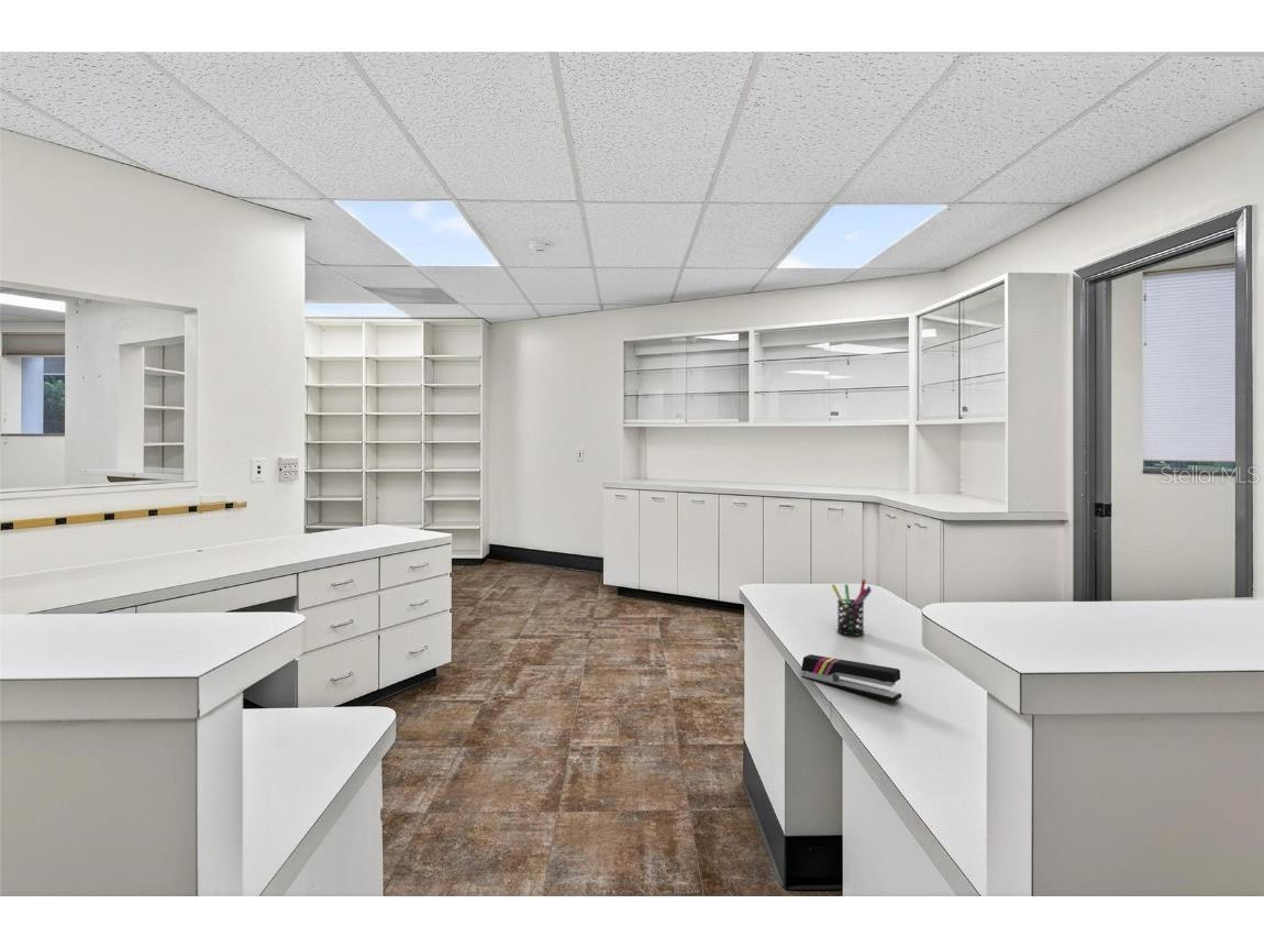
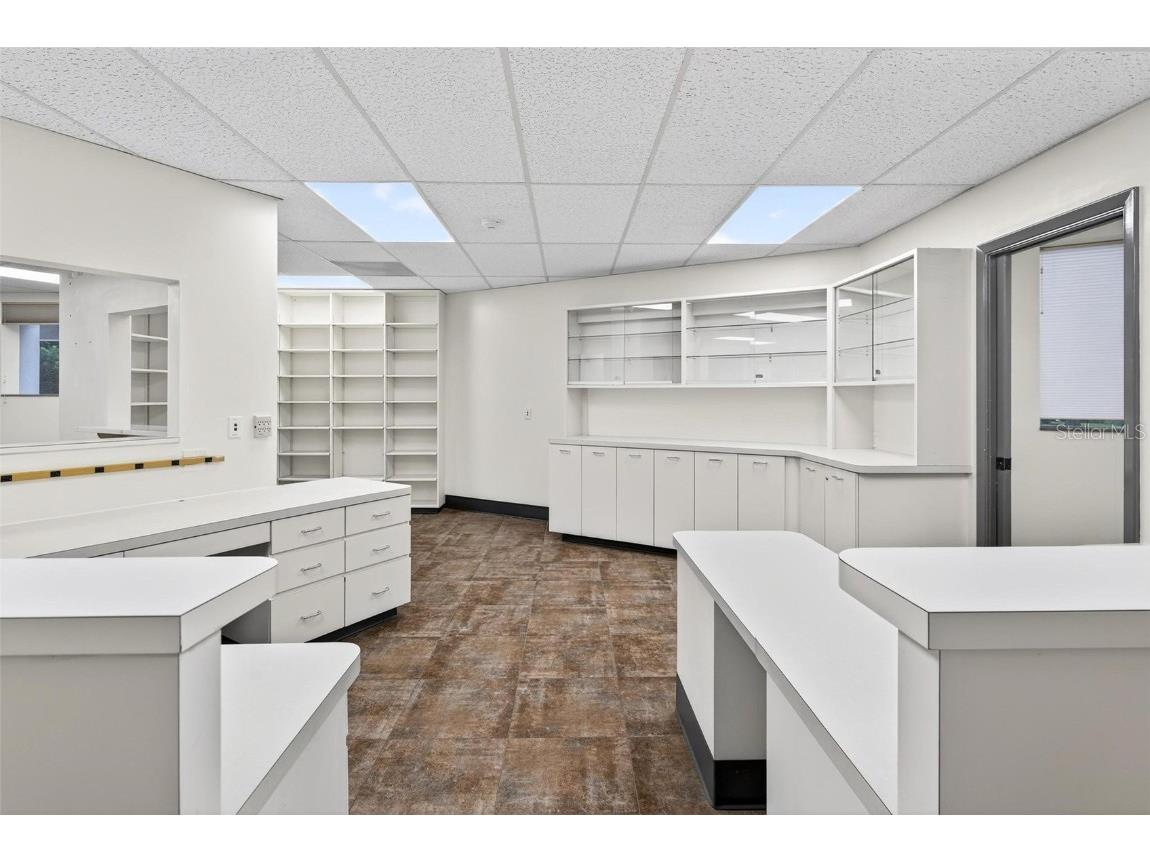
- pen holder (851, 605)
- stapler (849, 673)
